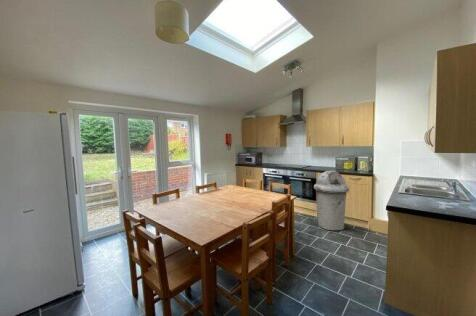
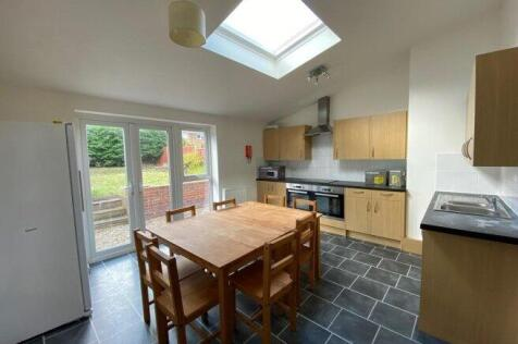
- trash can (330, 198)
